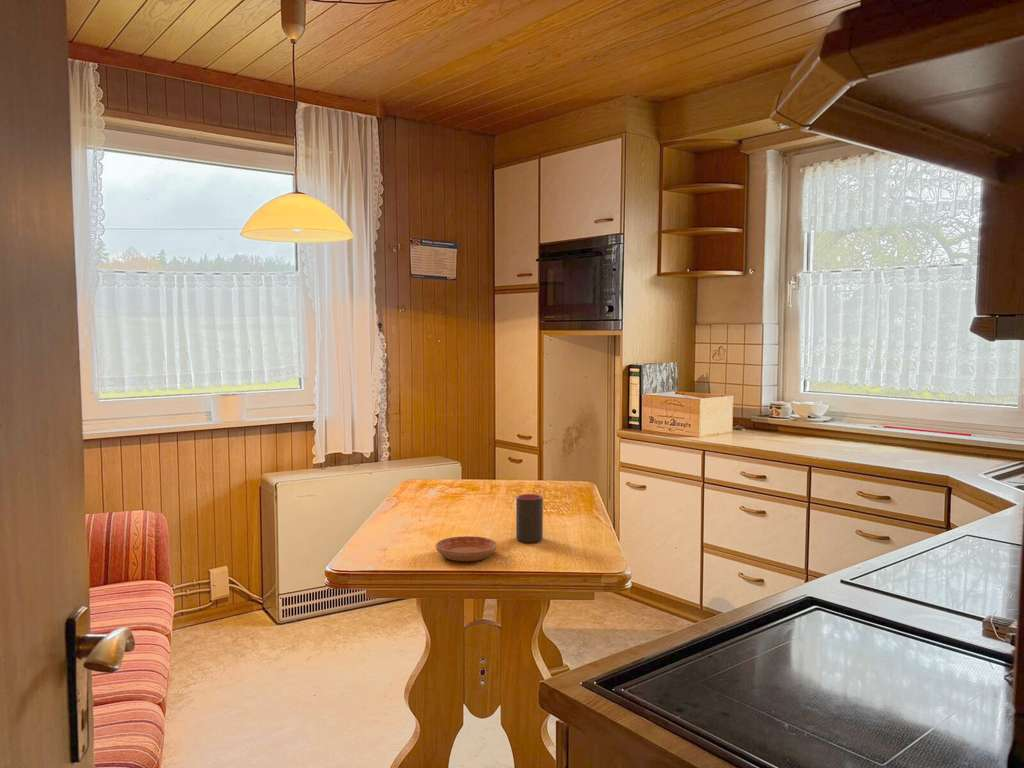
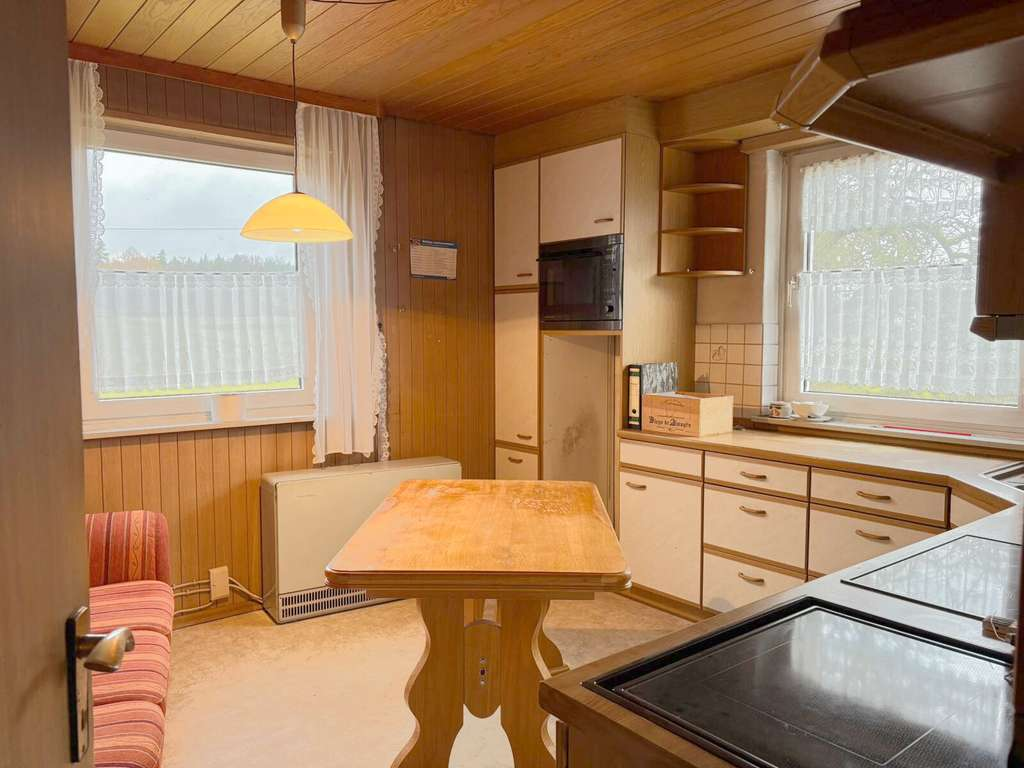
- saucer (466, 549)
- cup (529, 517)
